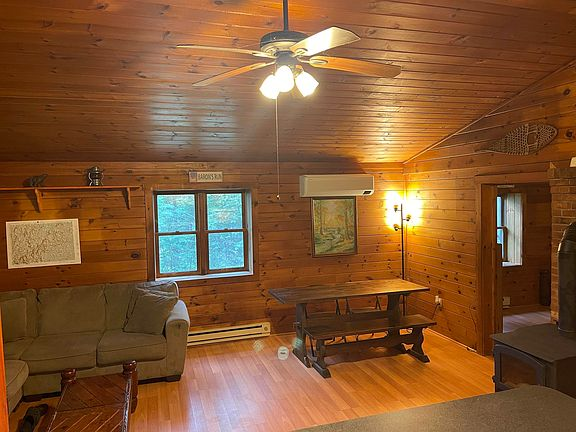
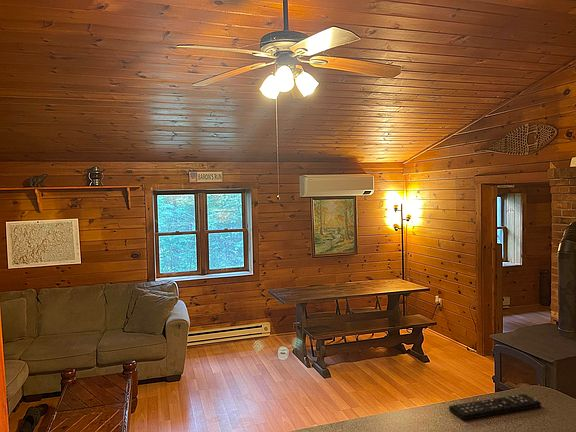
+ remote control (495, 405)
